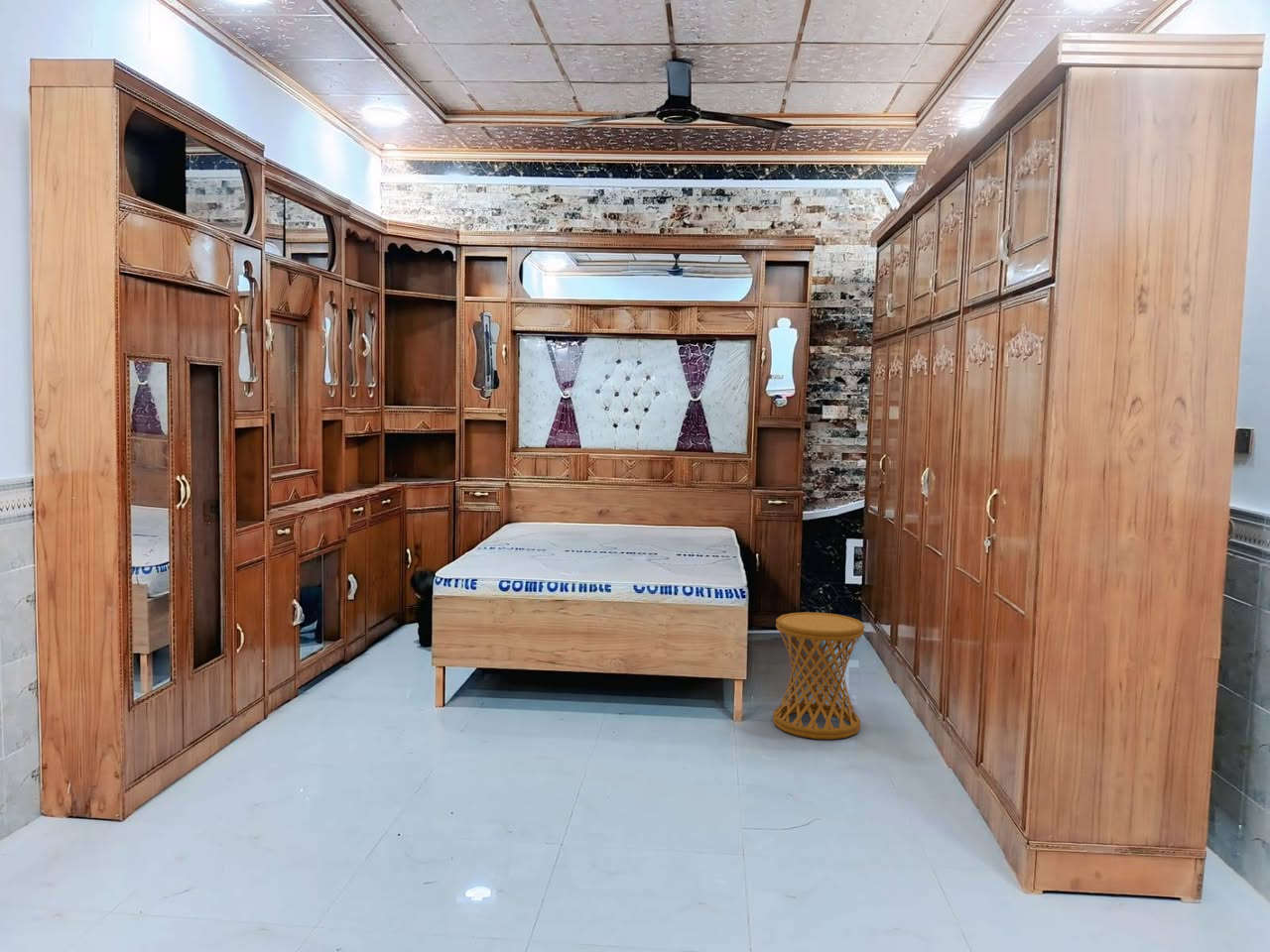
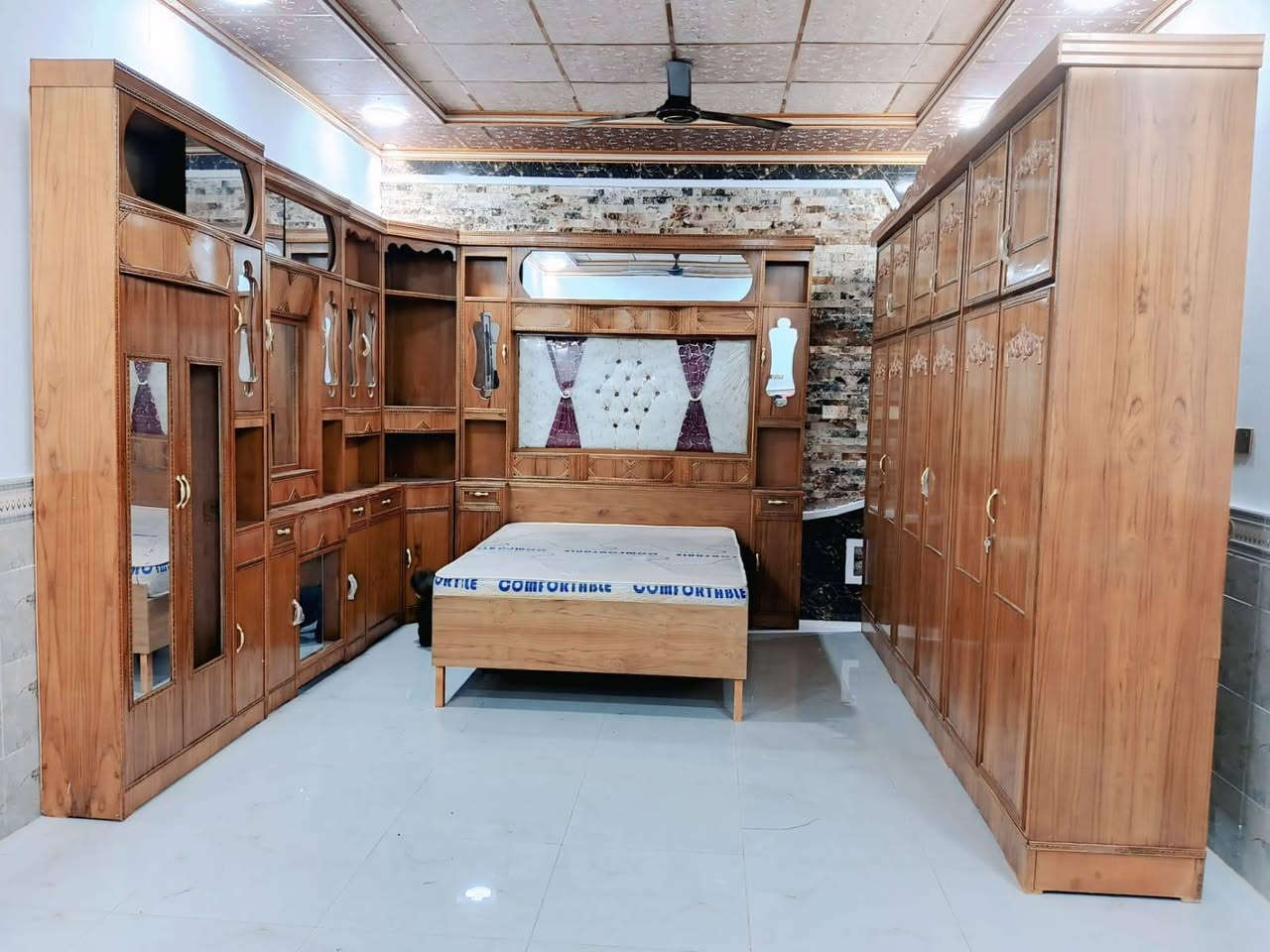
- side table (817, 671)
